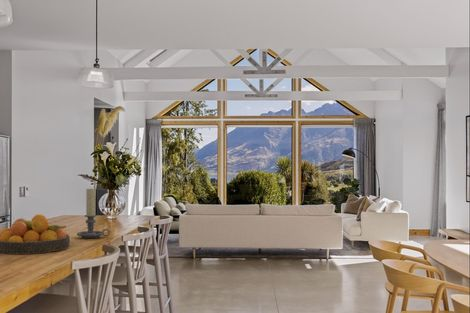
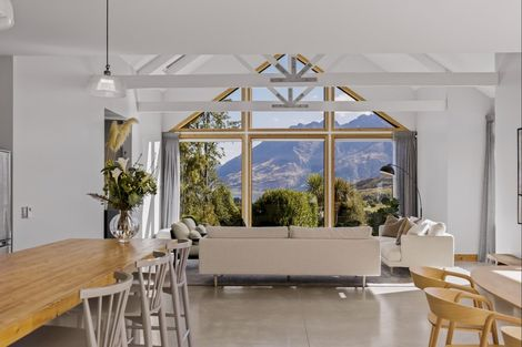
- fruit bowl (32, 232)
- candle holder (93, 212)
